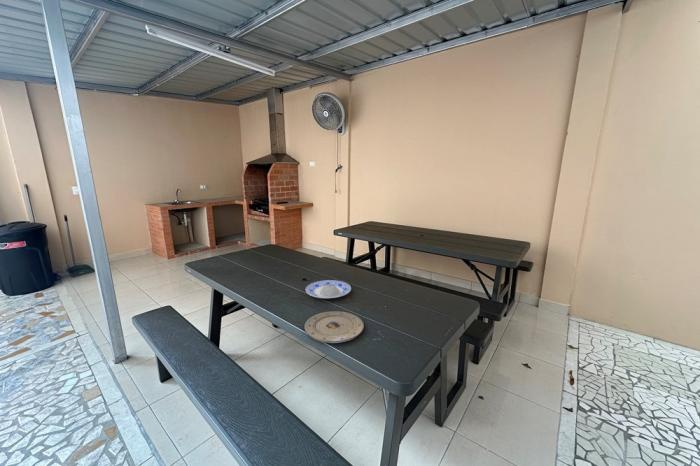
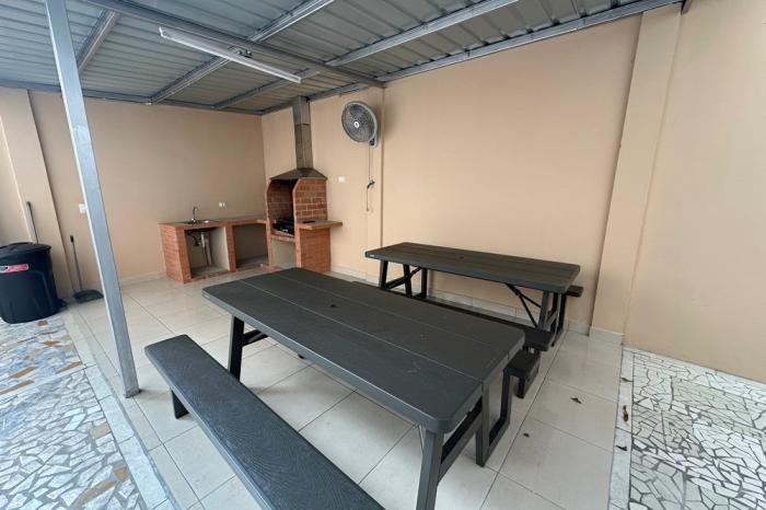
- plate (334, 326)
- plate (328, 288)
